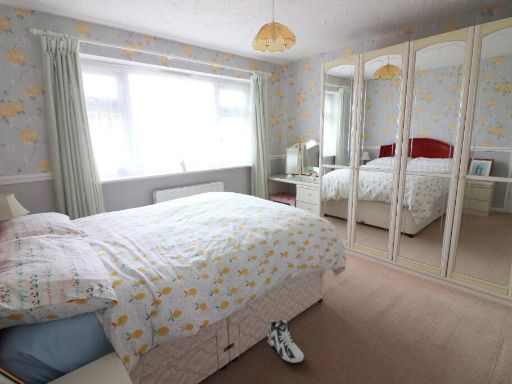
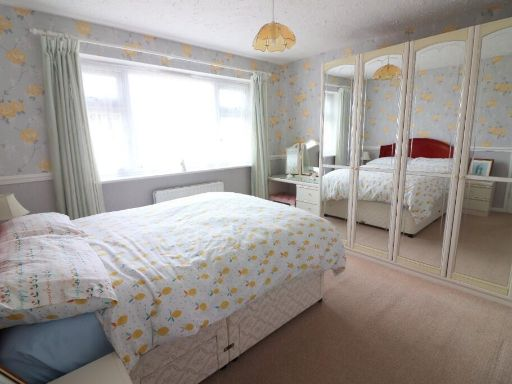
- sneaker (284, 337)
